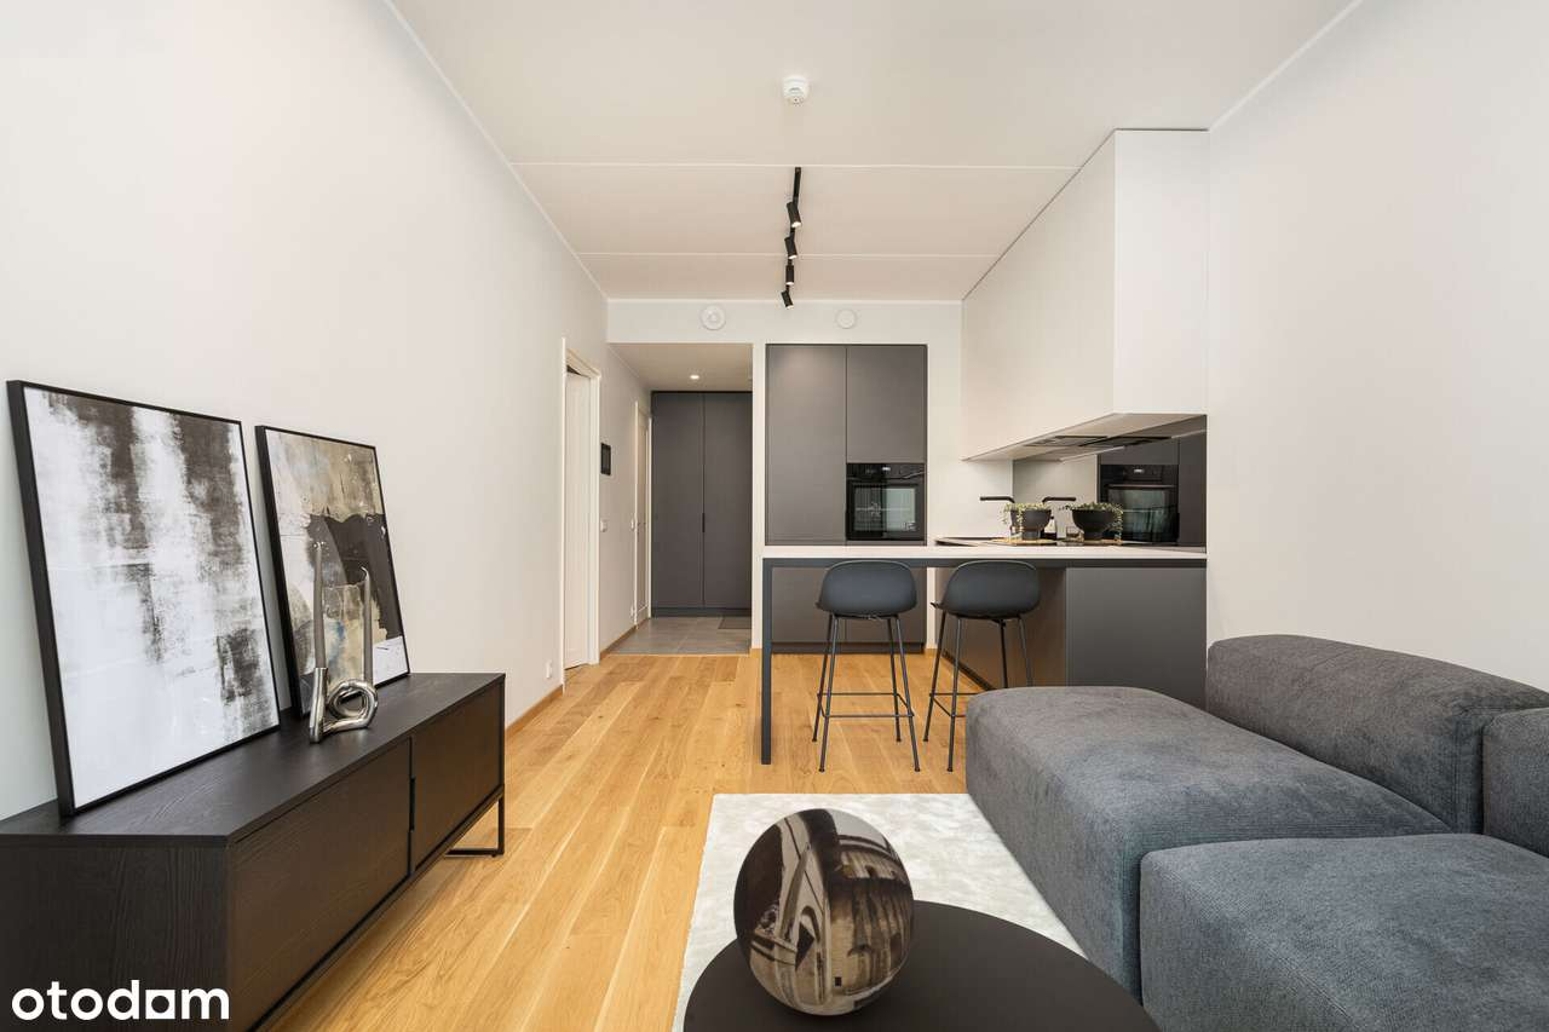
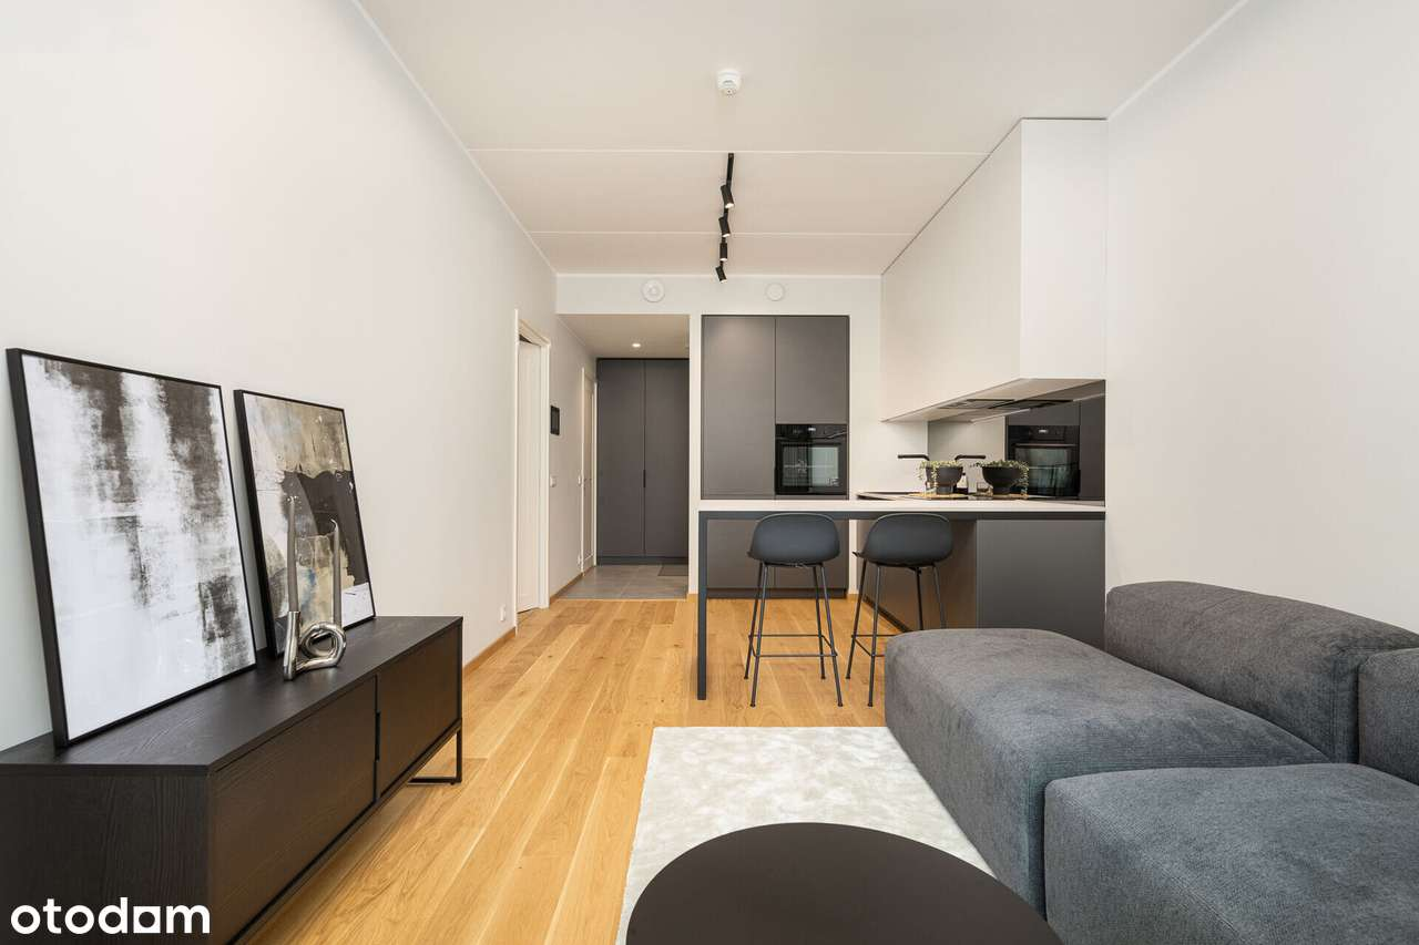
- decorative bowl (823, 905)
